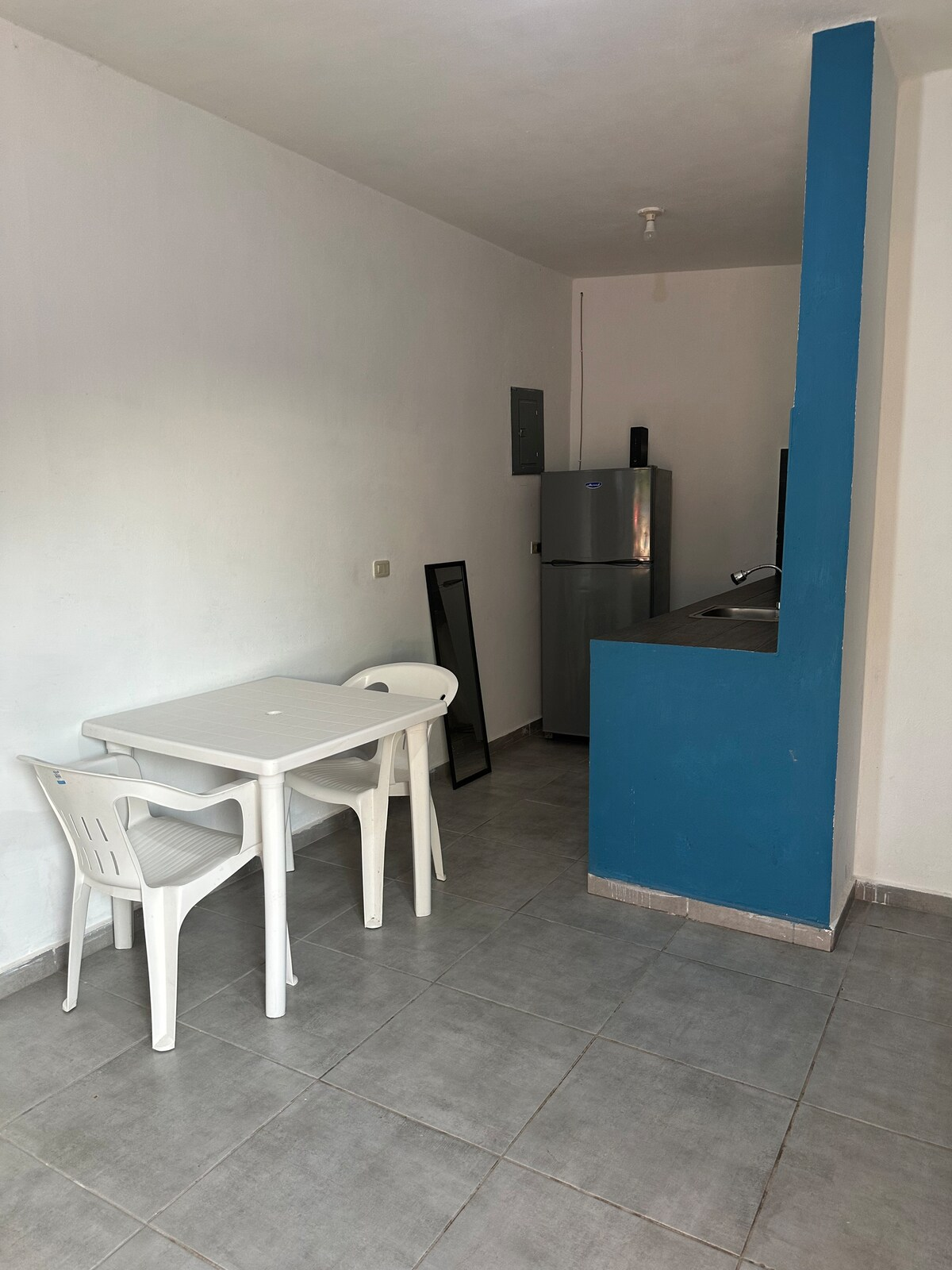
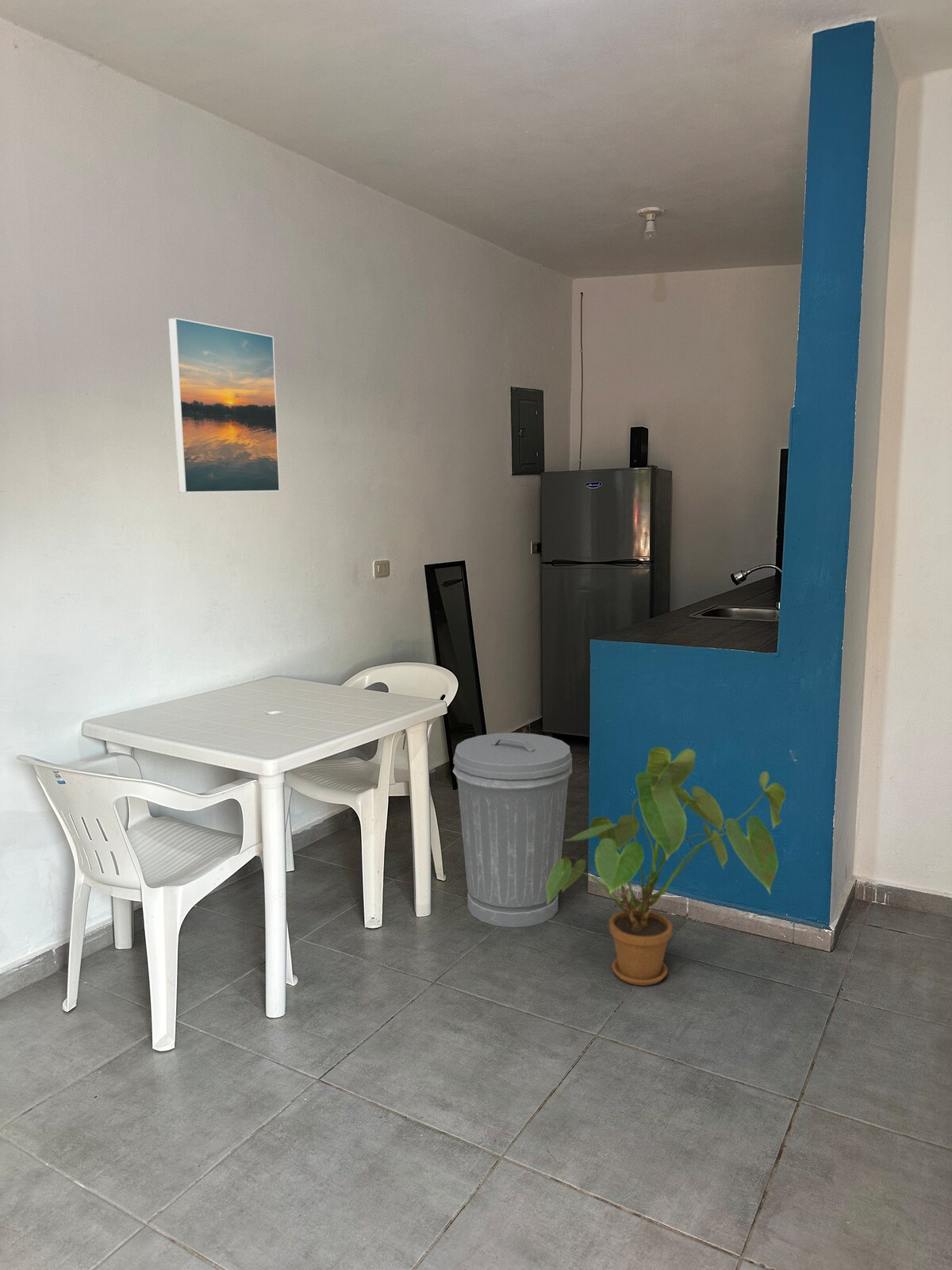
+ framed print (228, 410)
+ trash can (512, 823)
+ house plant (664, 862)
